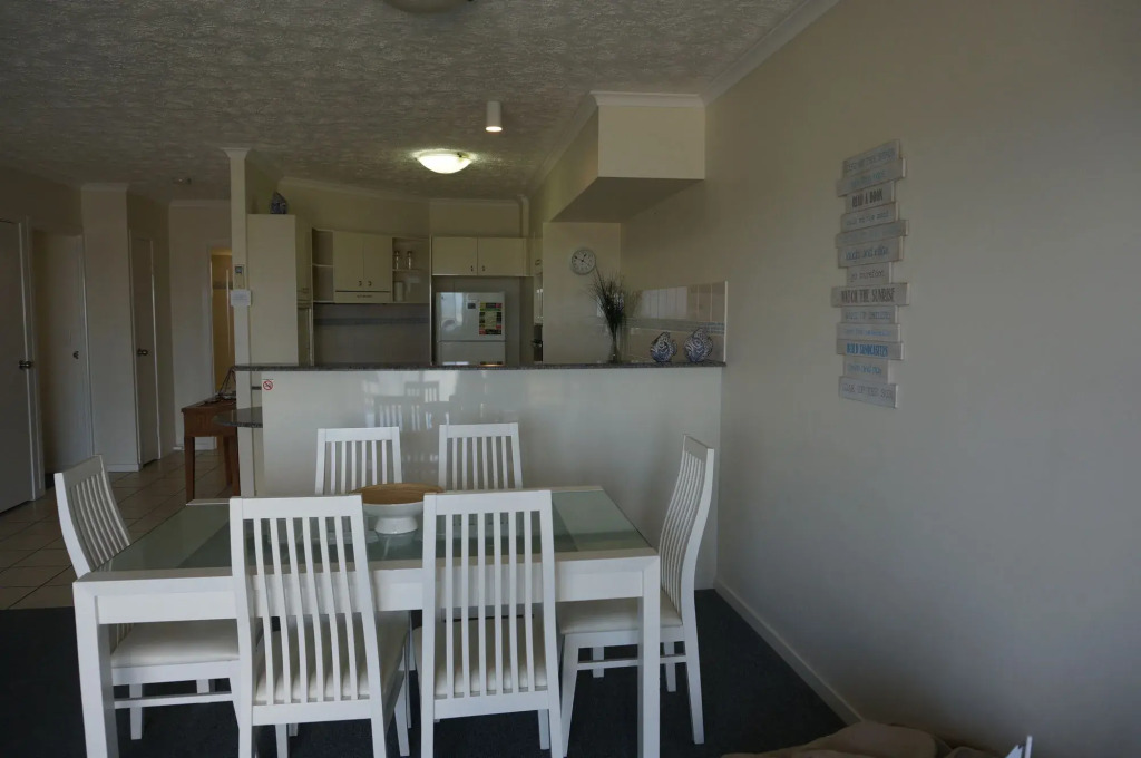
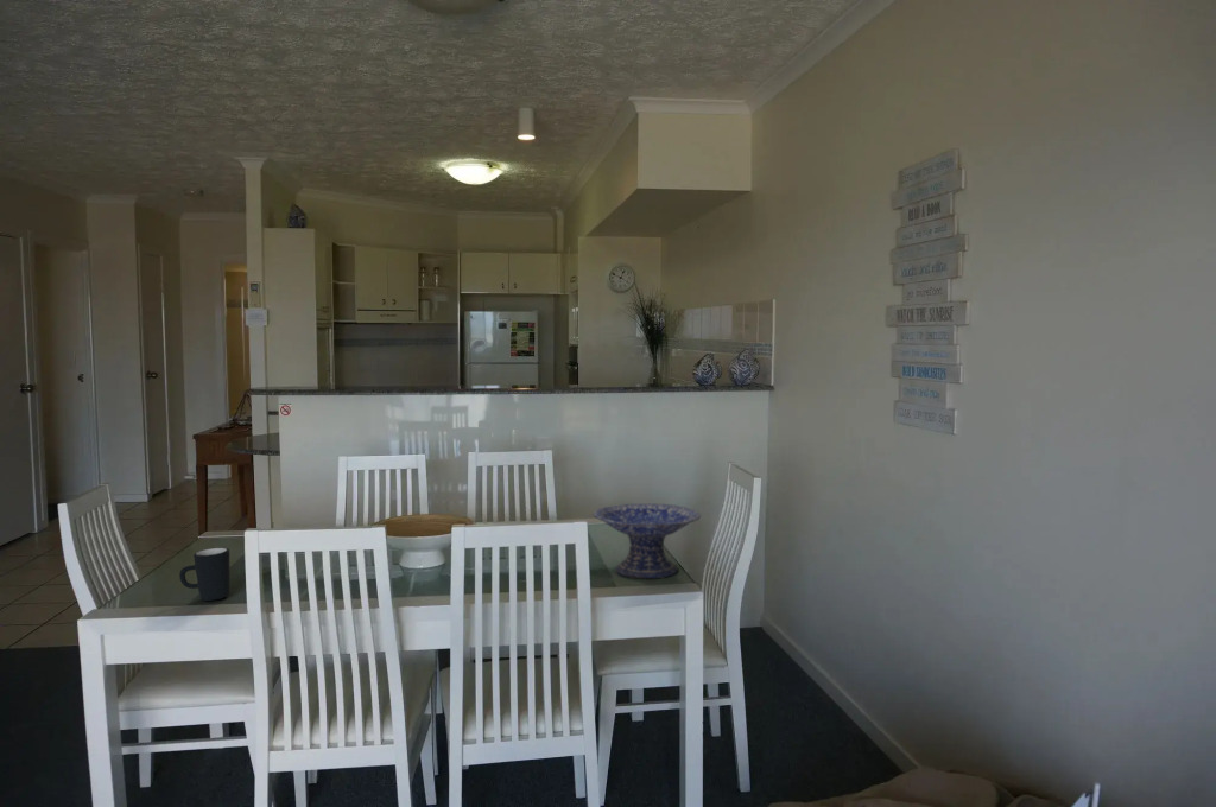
+ decorative bowl (646, 541)
+ mug (204, 574)
